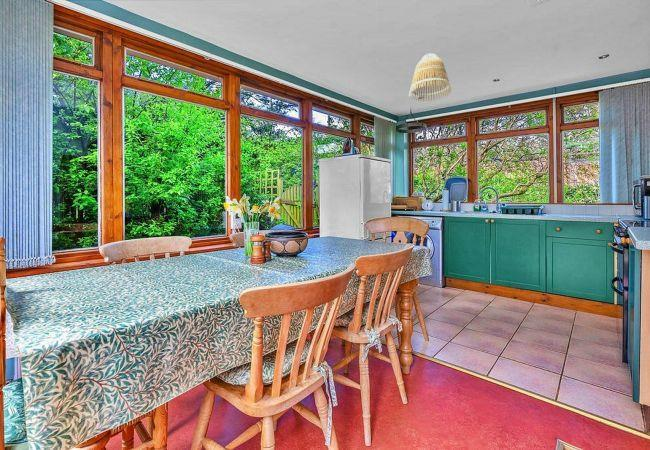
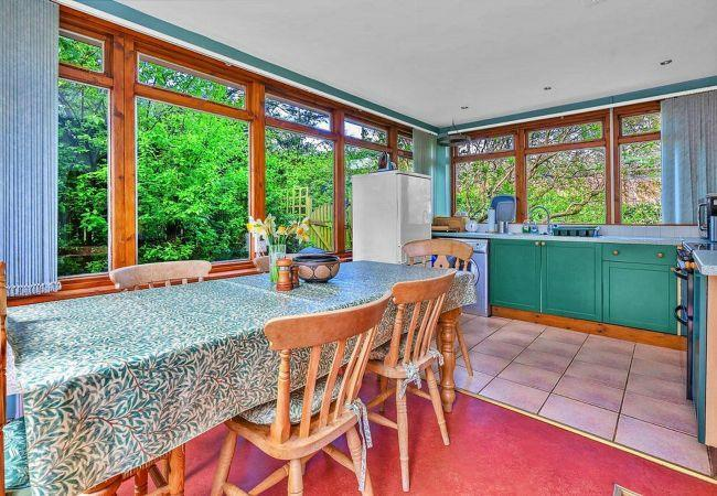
- lamp shade (430, 74)
